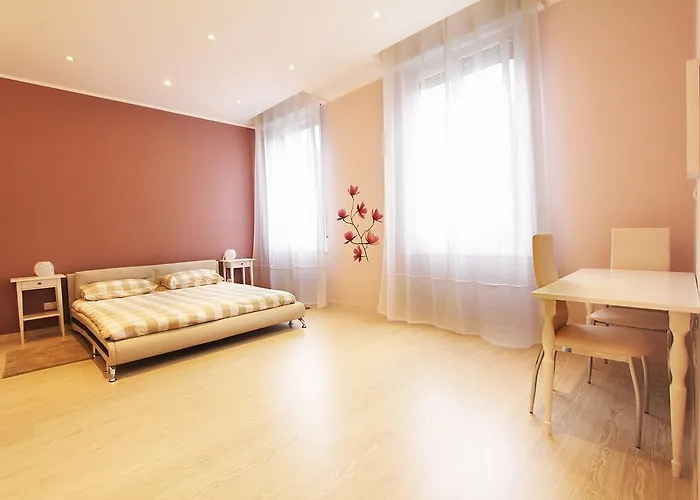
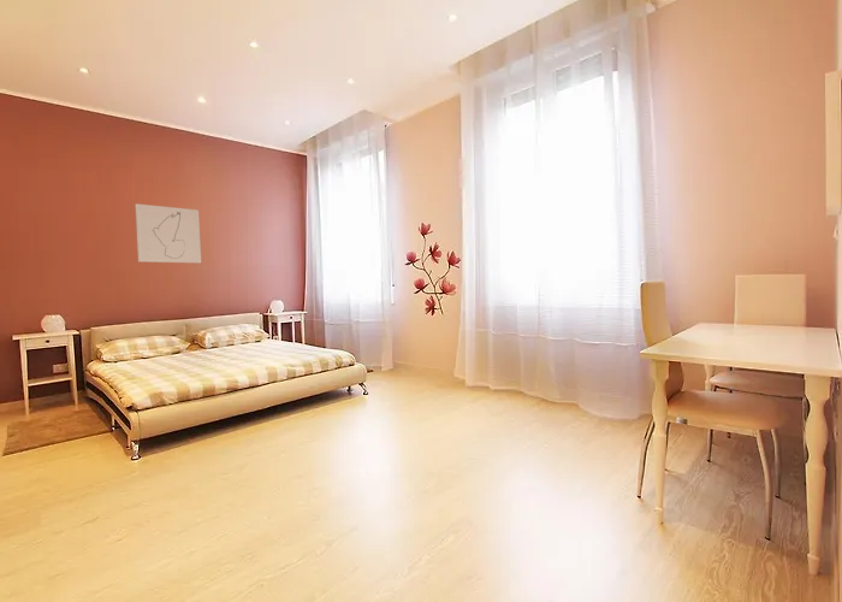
+ wall art (170, 235)
